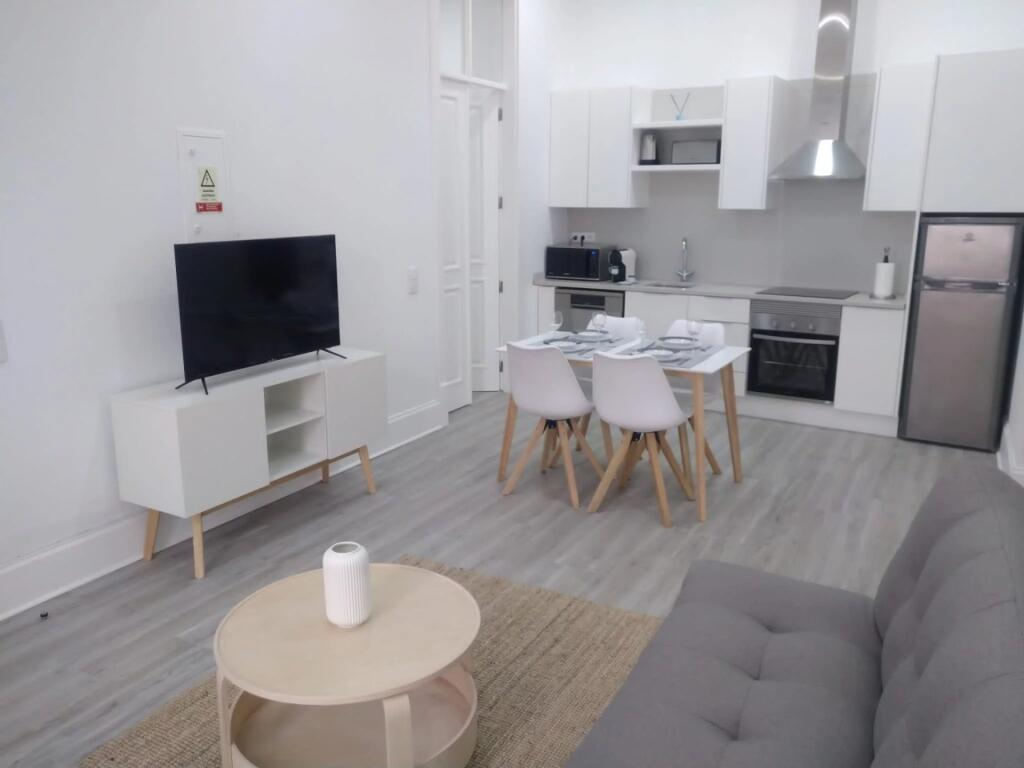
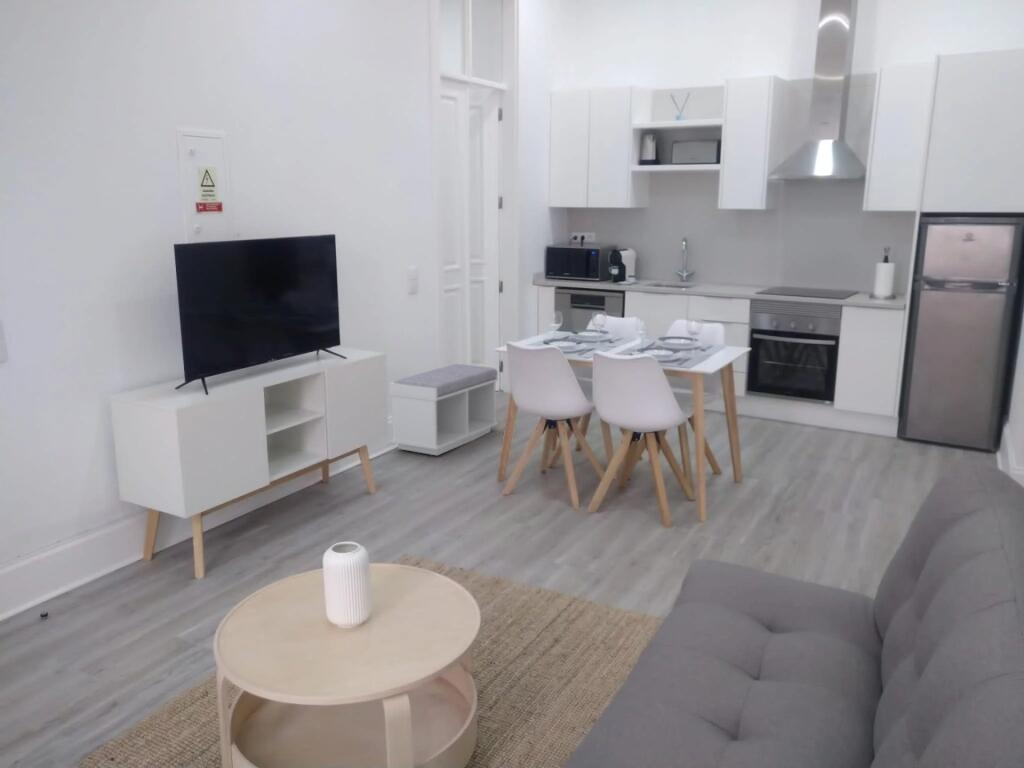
+ bench (446, 406)
